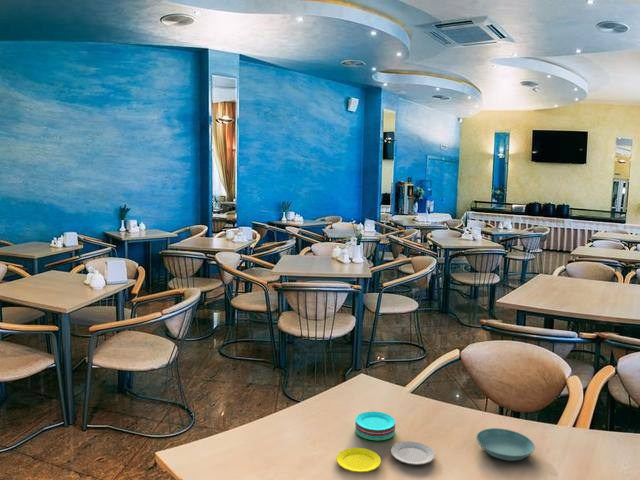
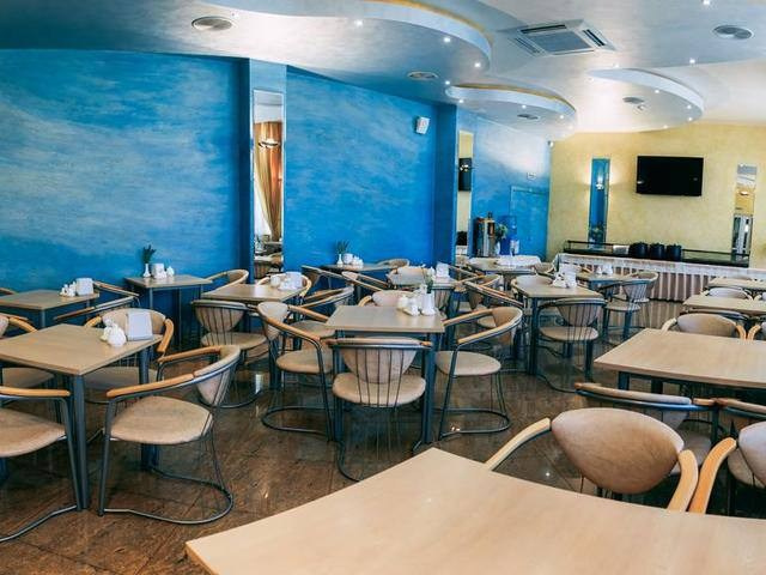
- saucer (504, 445)
- plate (388, 438)
